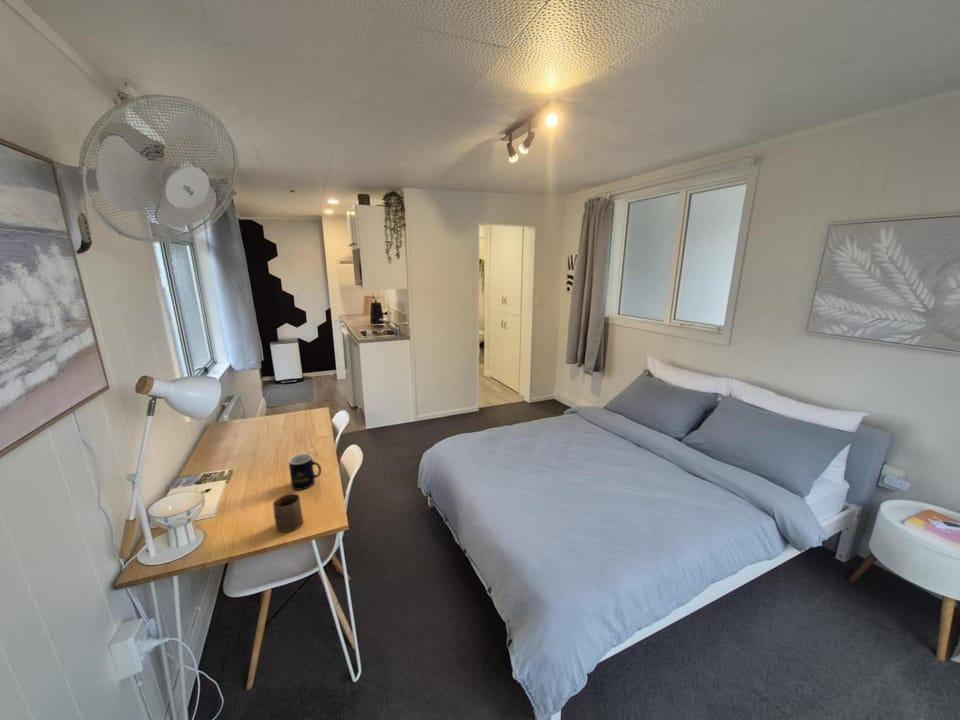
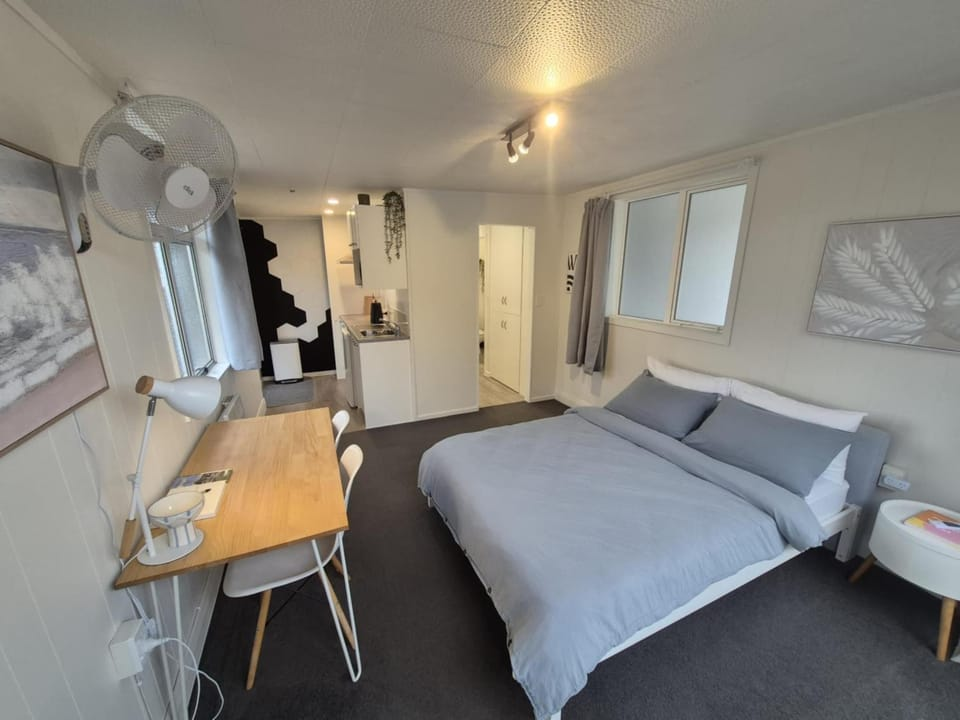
- mug (305, 470)
- cup (287, 512)
